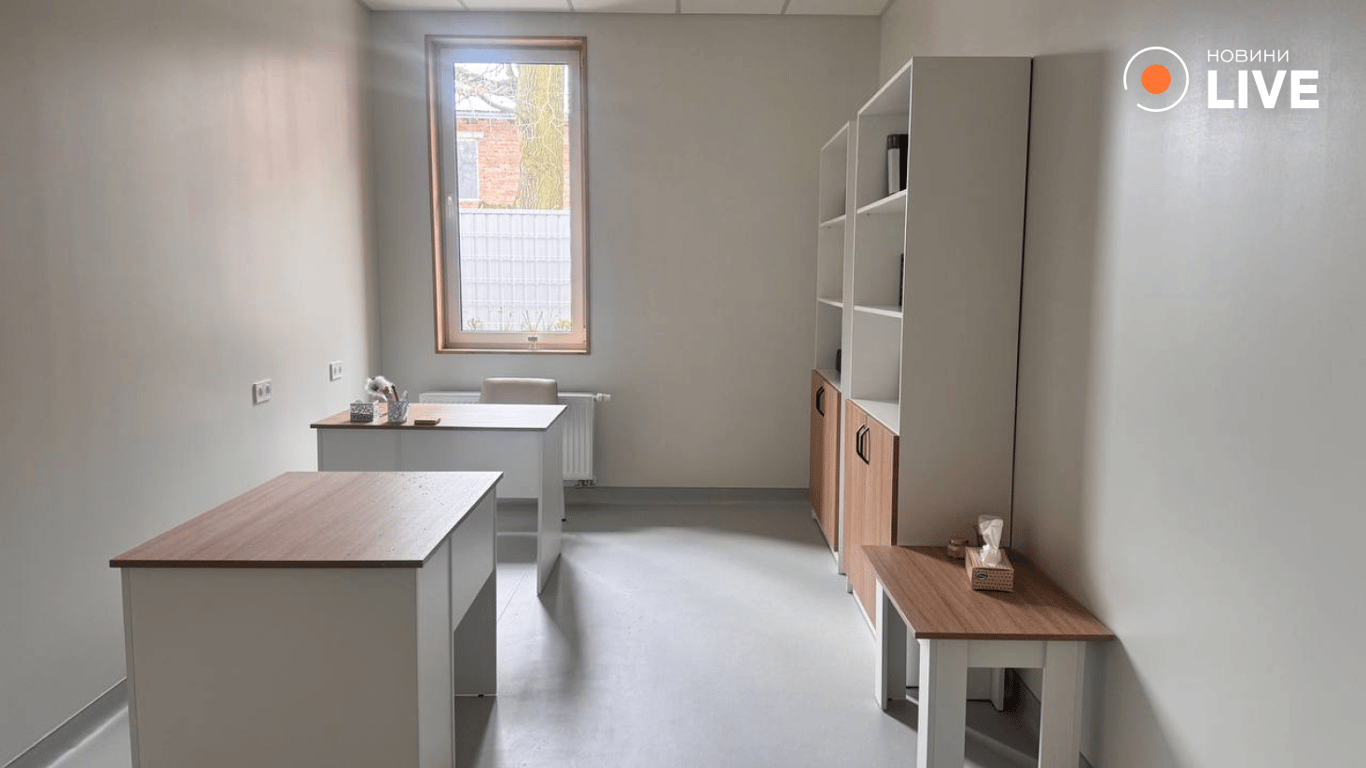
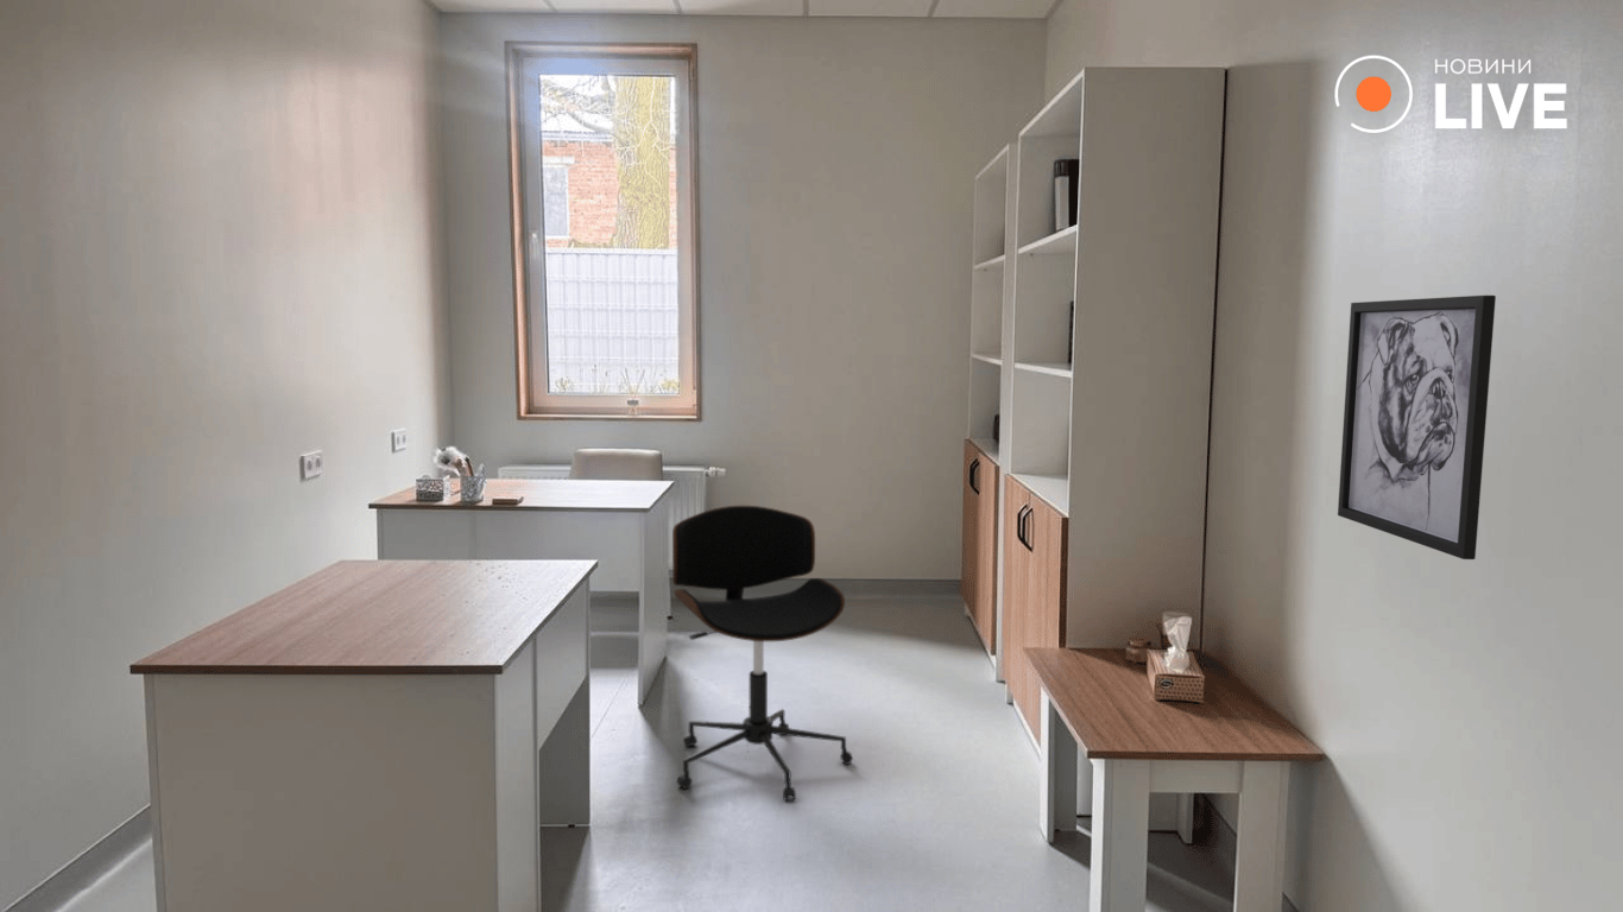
+ office chair (760, 644)
+ wall art (1407, 418)
